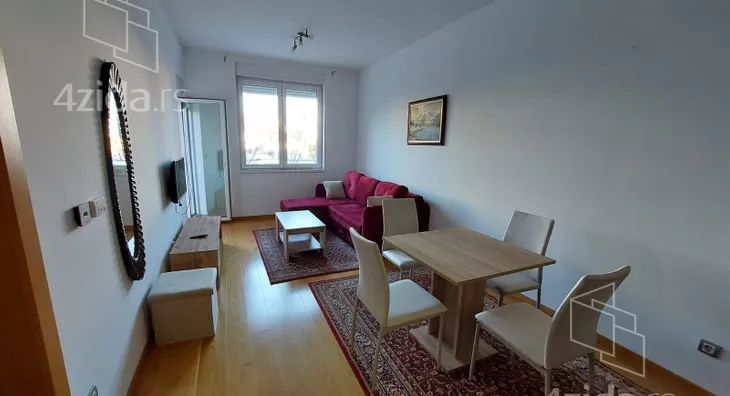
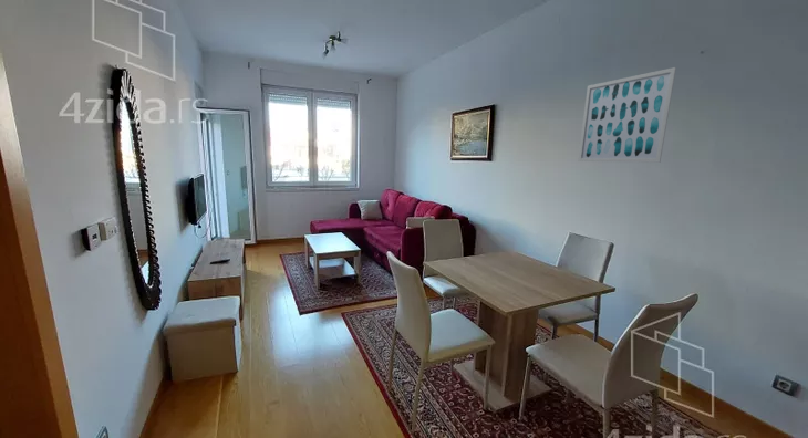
+ wall art (620, 121)
